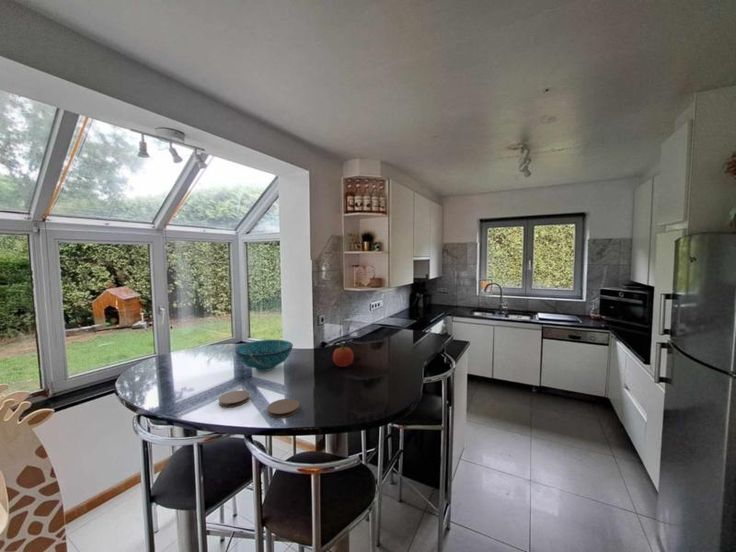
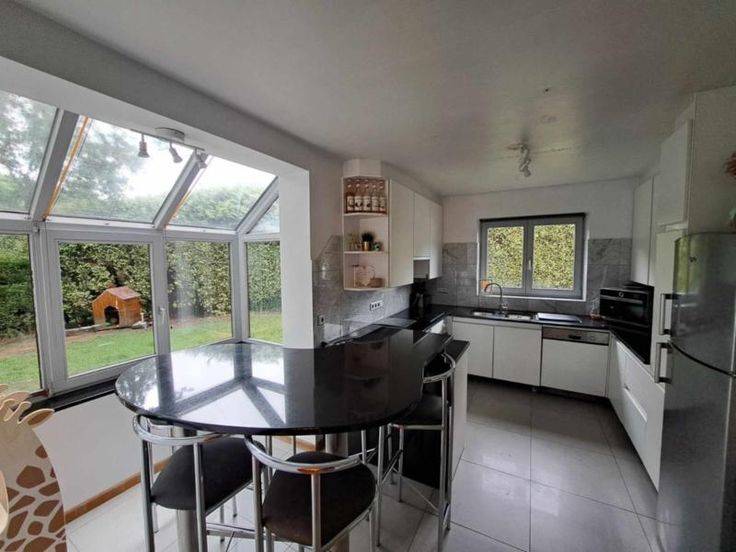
- coaster (234, 398)
- coaster (283, 407)
- bowl (265, 357)
- fruit (343, 354)
